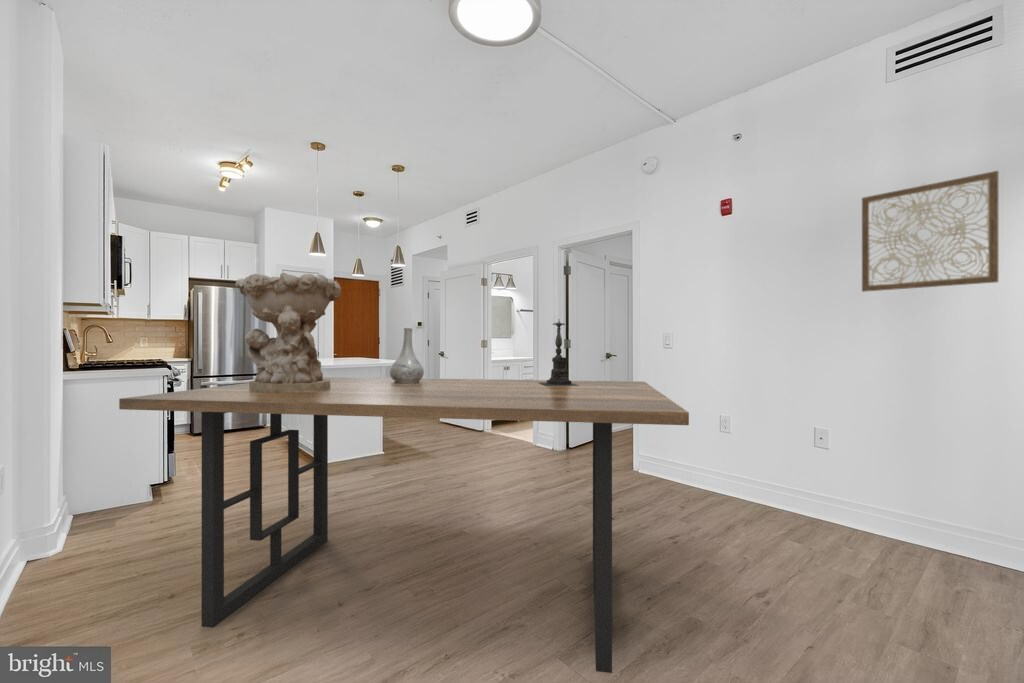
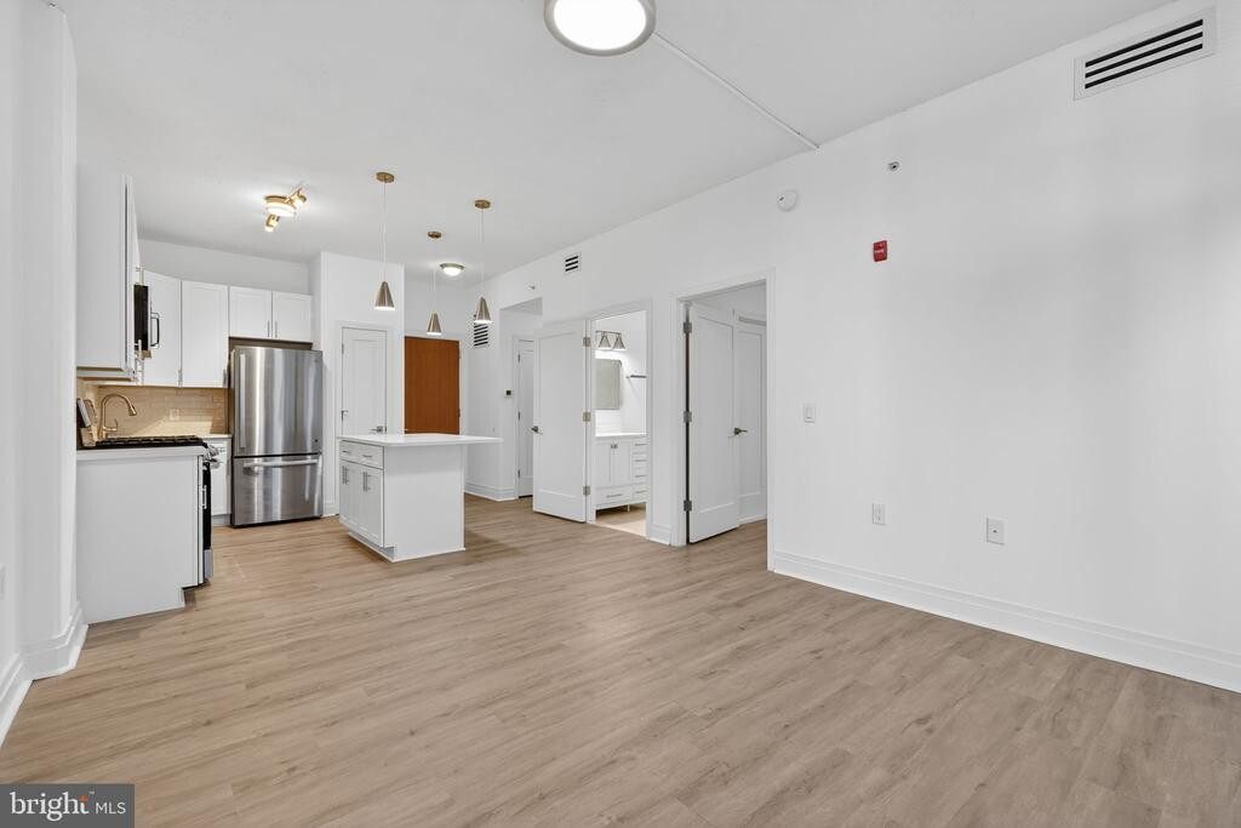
- wall art (926, 239)
- dining table (428, 417)
- vase (406, 354)
- candle holder (557, 348)
- decorative bowl (290, 332)
